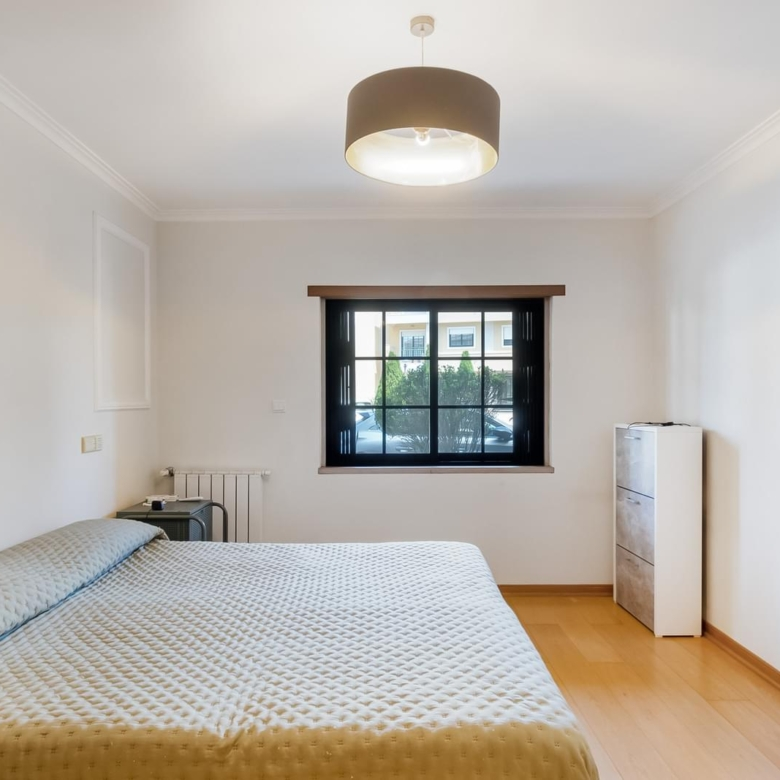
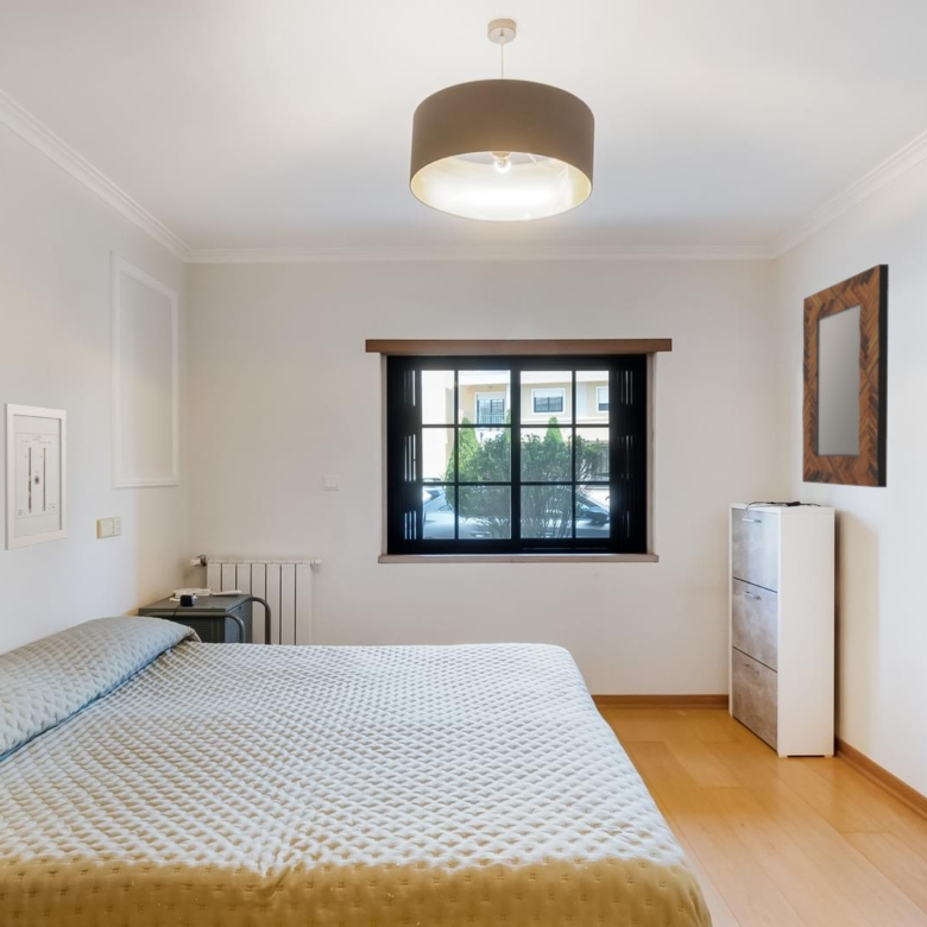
+ home mirror (840, 384)
+ wall art (37, 475)
